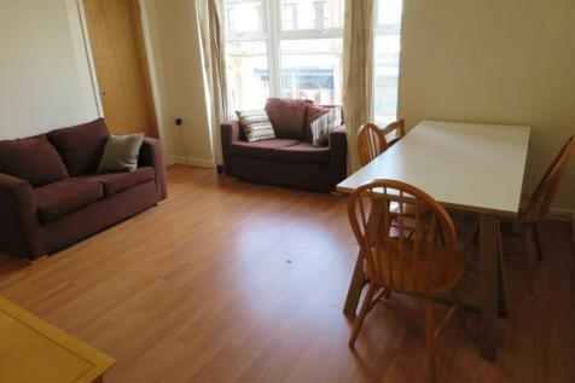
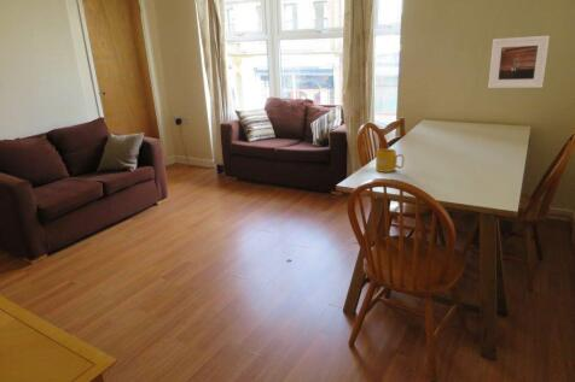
+ mug (389, 160)
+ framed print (517, 63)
